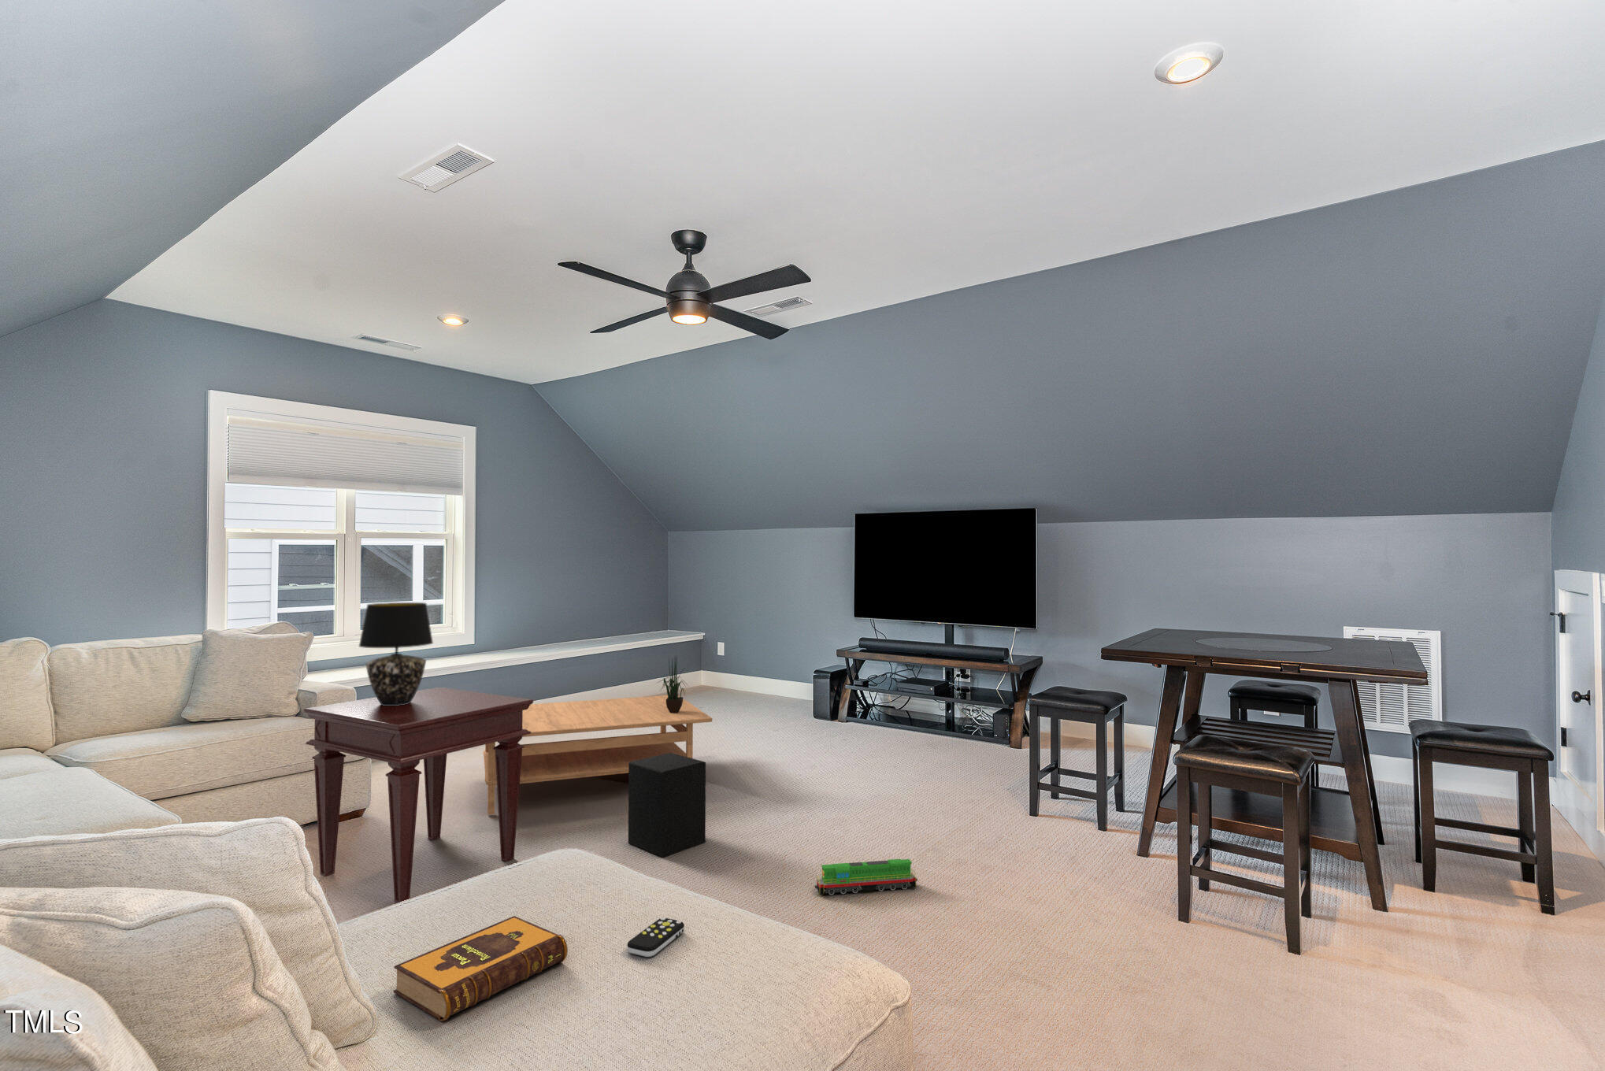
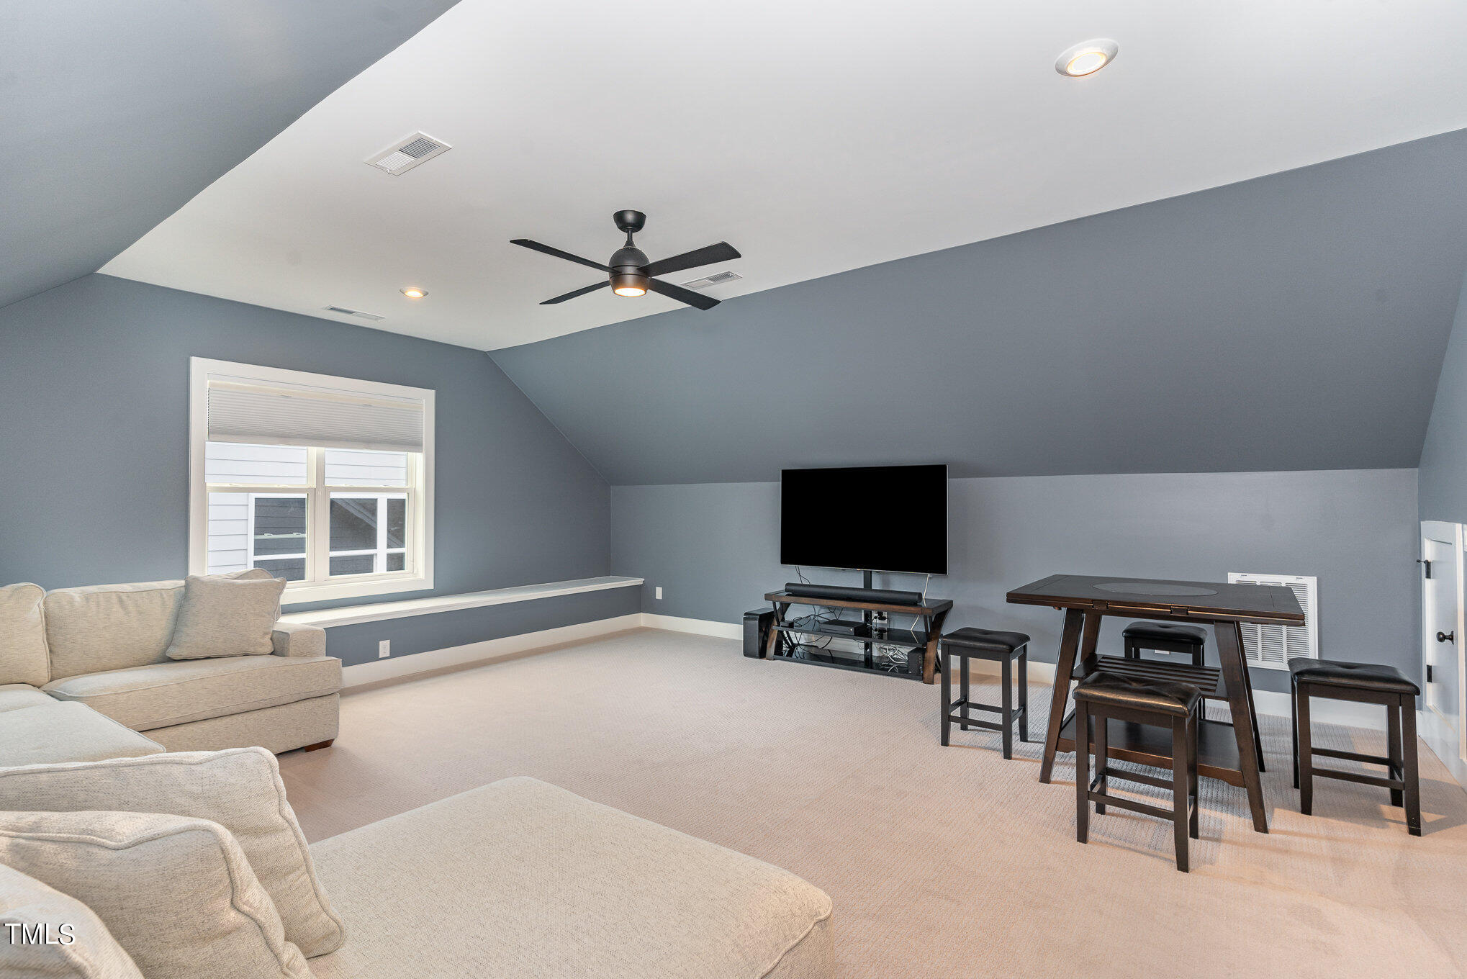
- table lamp (396, 653)
- speaker (666, 802)
- hardback book (484, 965)
- coffee table (586, 749)
- remote control (656, 936)
- toy train (866, 876)
- side table (418, 785)
- potted plant (673, 679)
